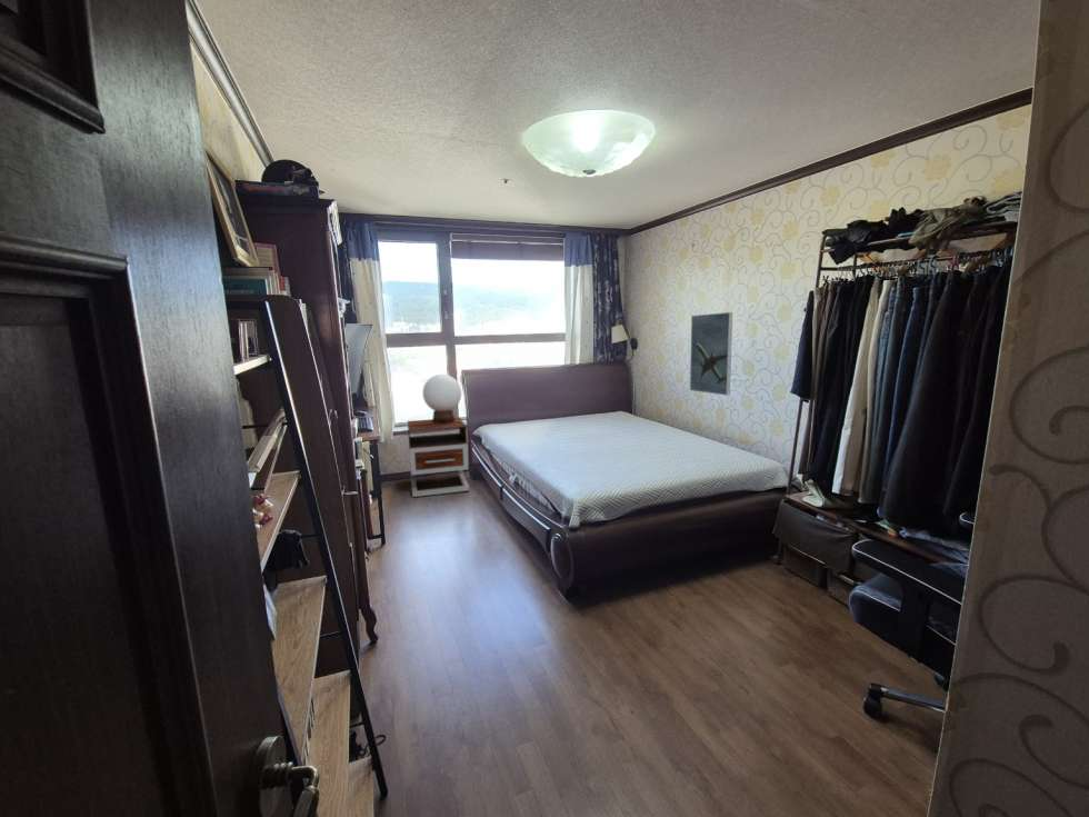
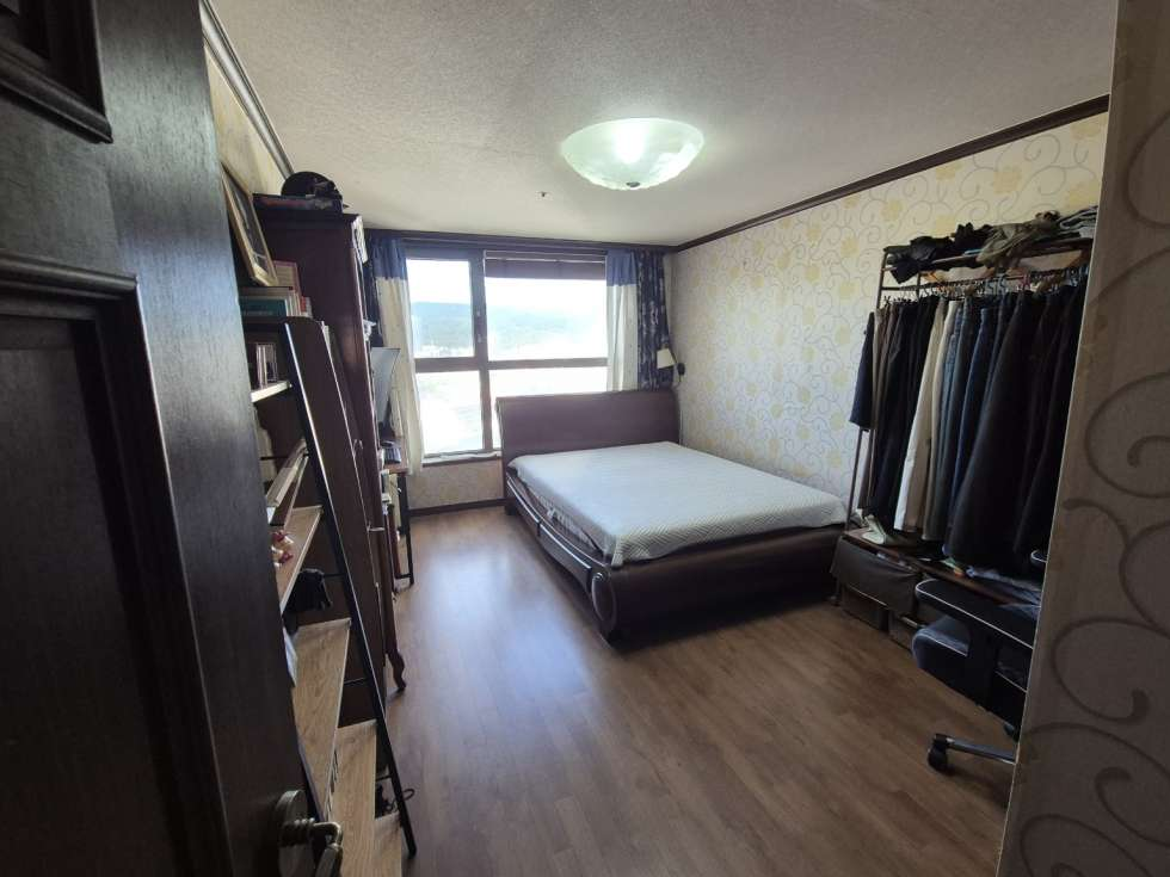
- table lamp (442, 397)
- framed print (709, 353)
- nightstand (437, 455)
